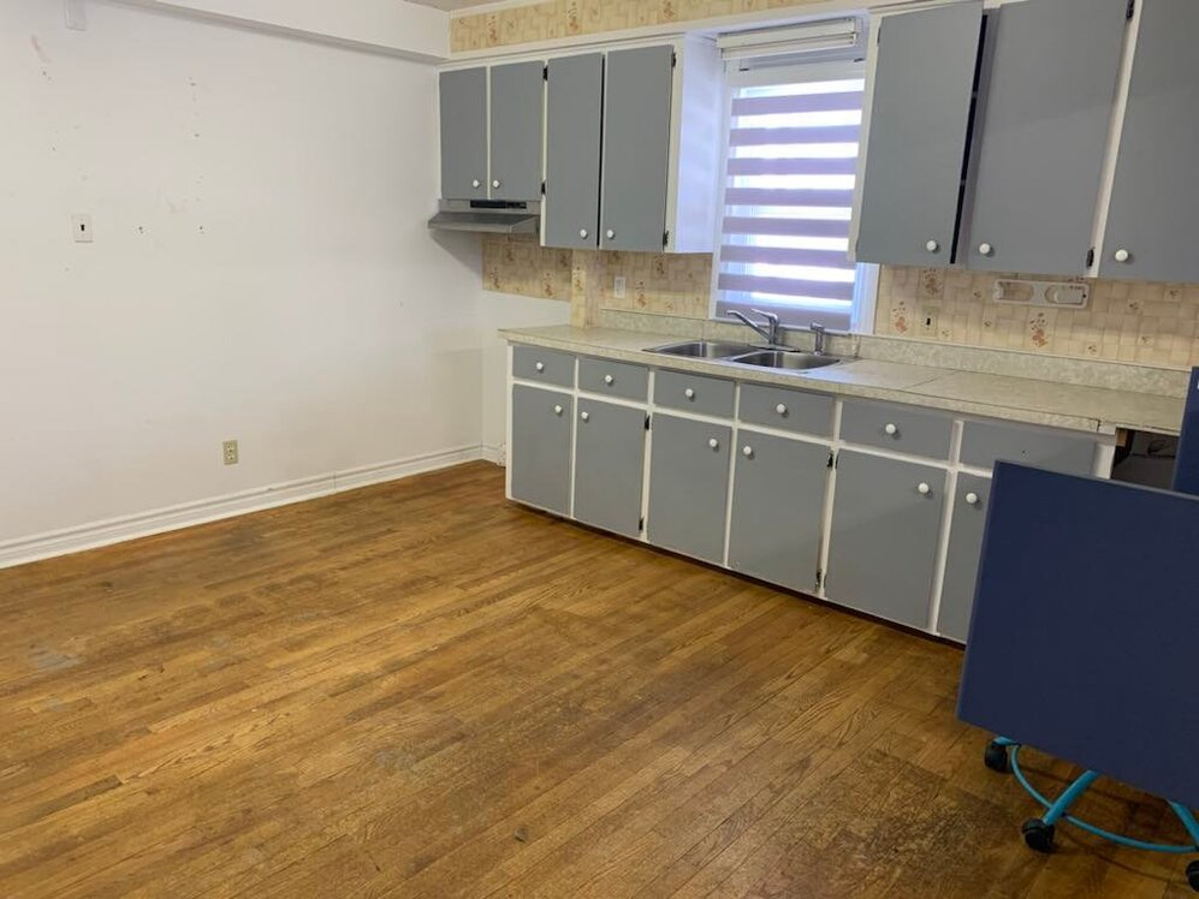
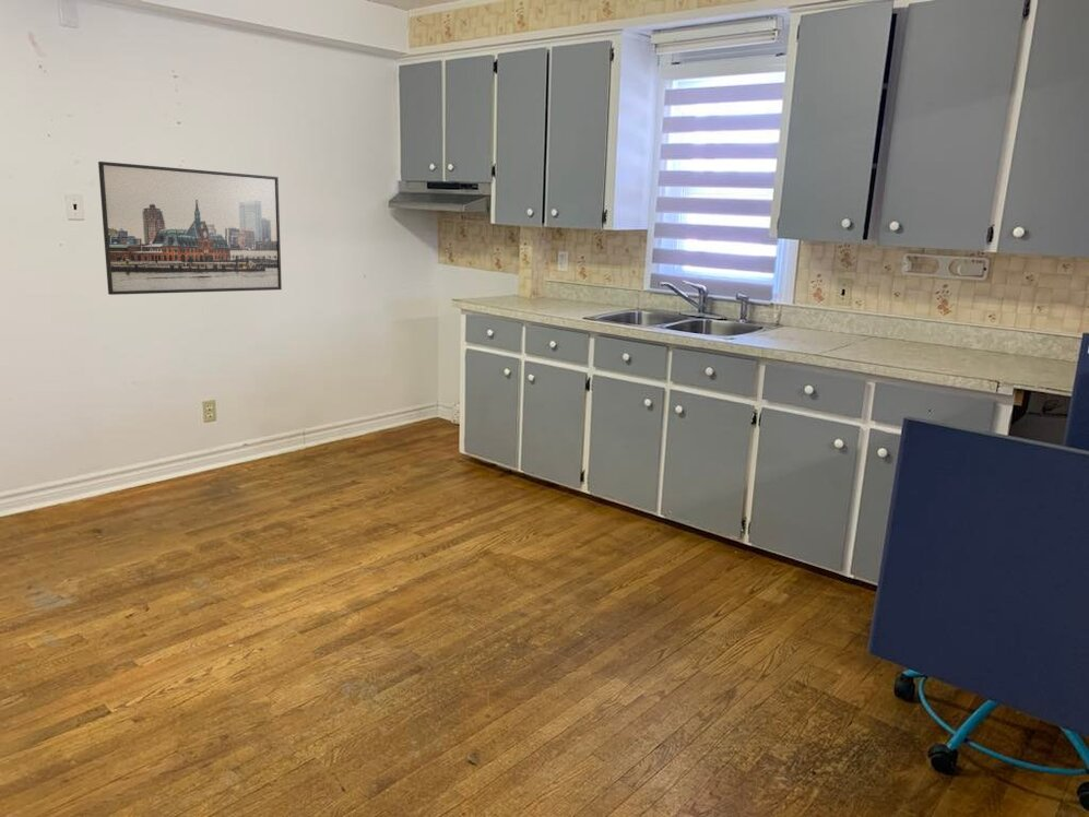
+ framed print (199, 232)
